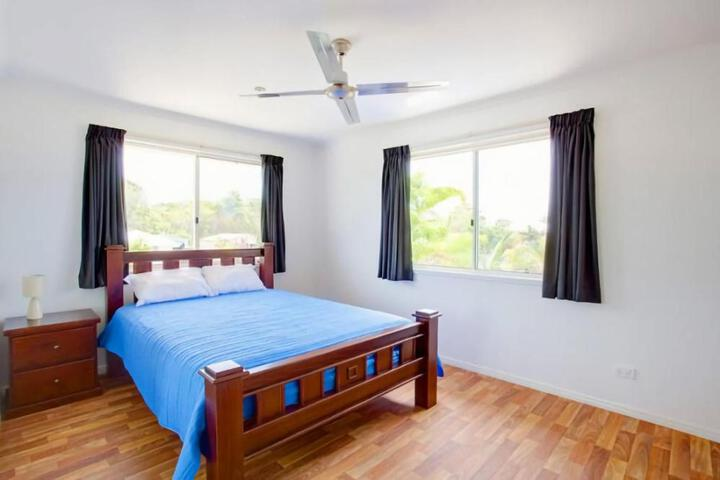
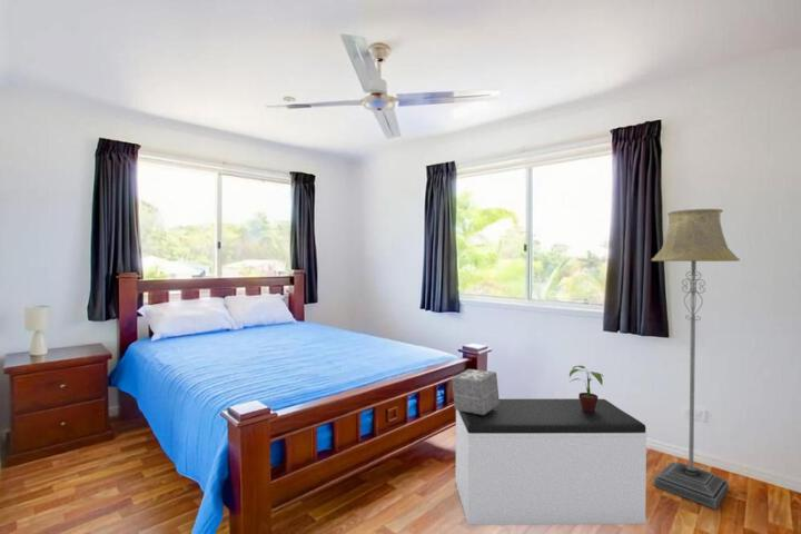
+ bench (542, 455)
+ decorative box (477, 393)
+ potted plant (586, 388)
+ floor lamp (692, 349)
